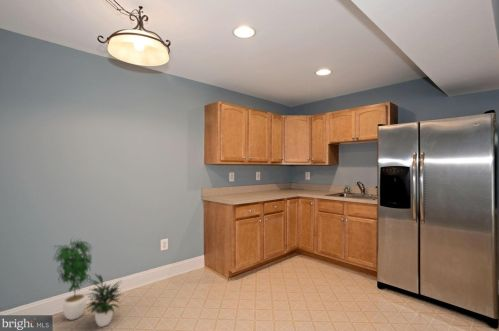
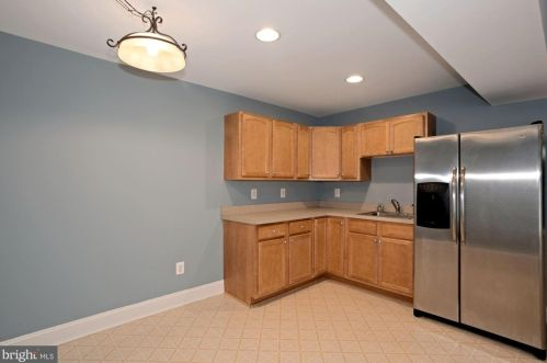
- potted plant (87, 278)
